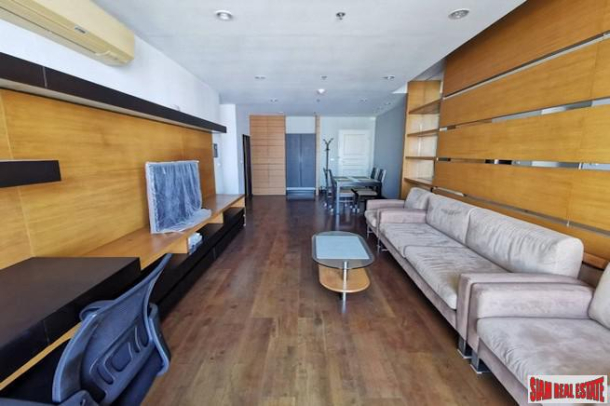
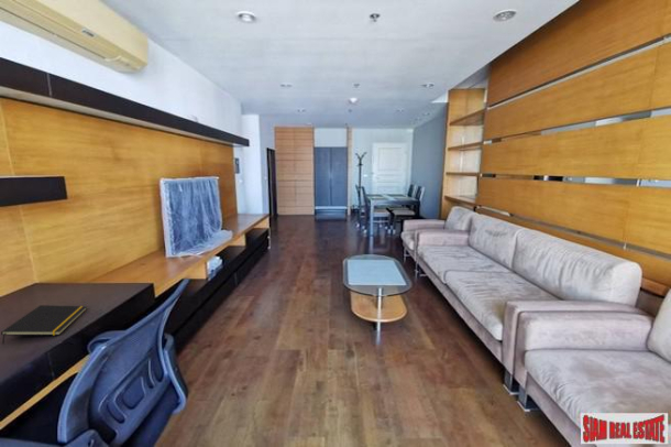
+ notepad (48, 318)
